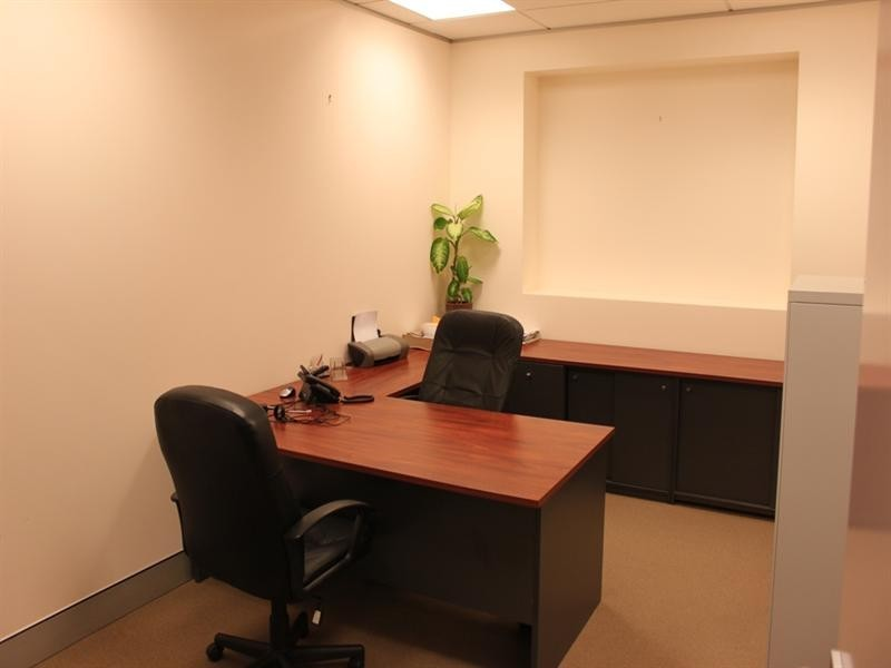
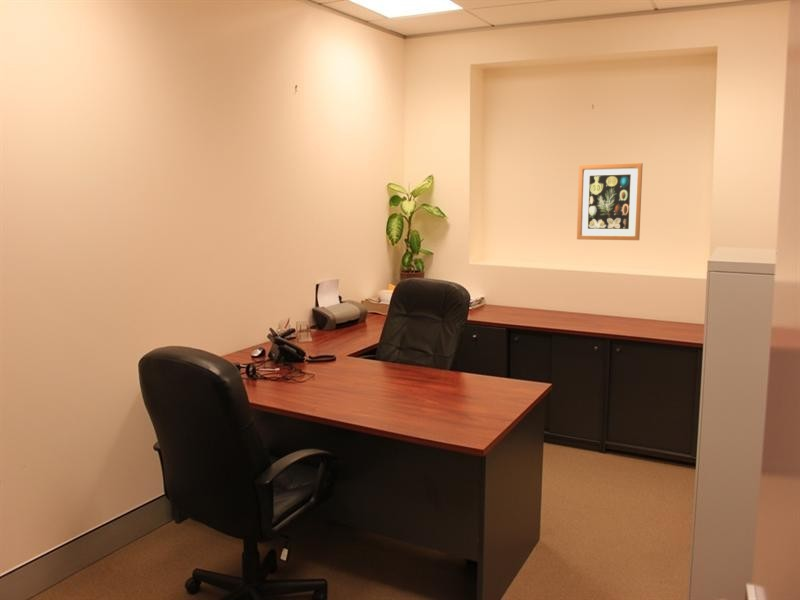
+ wall art (608, 202)
